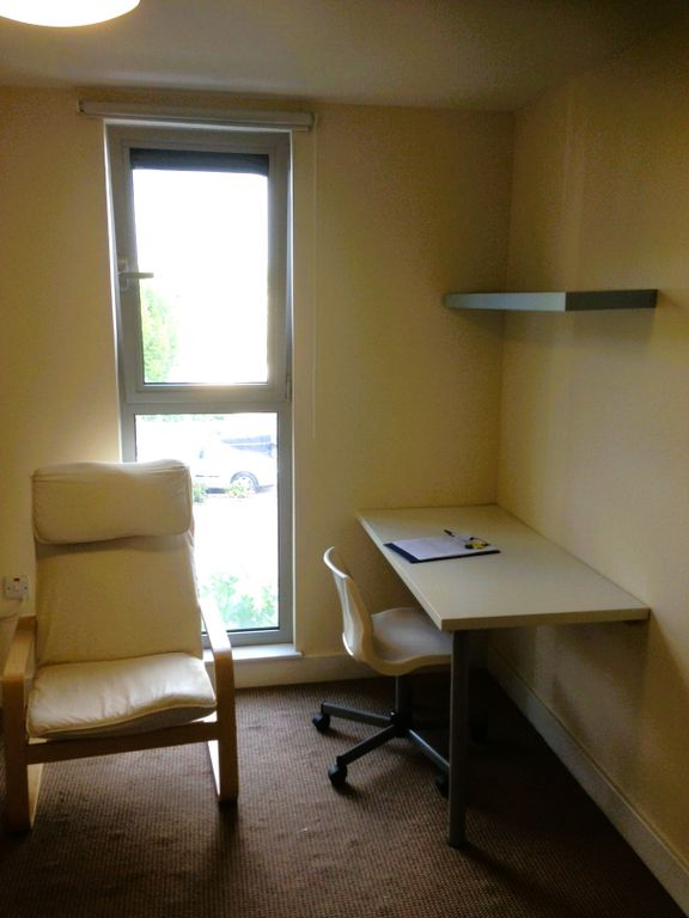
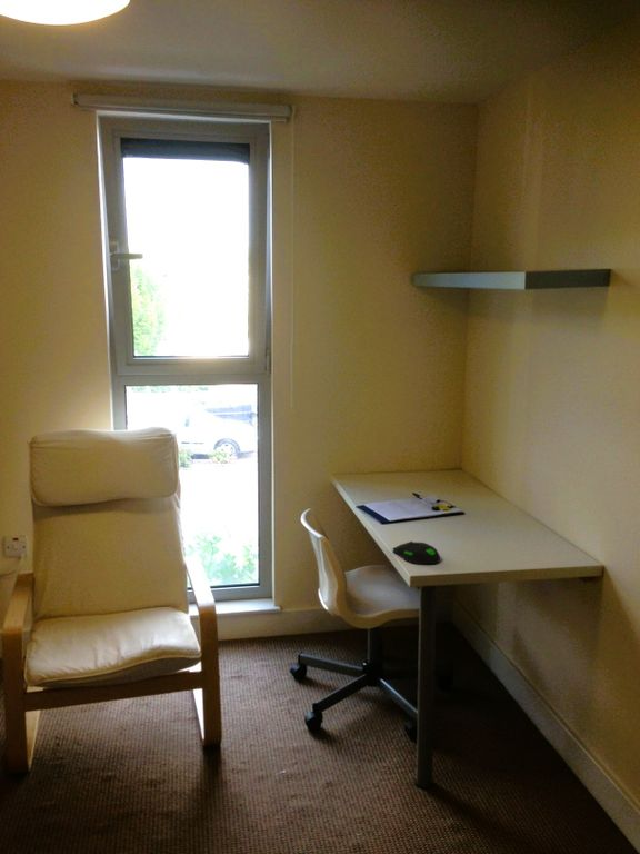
+ computer mouse (416, 549)
